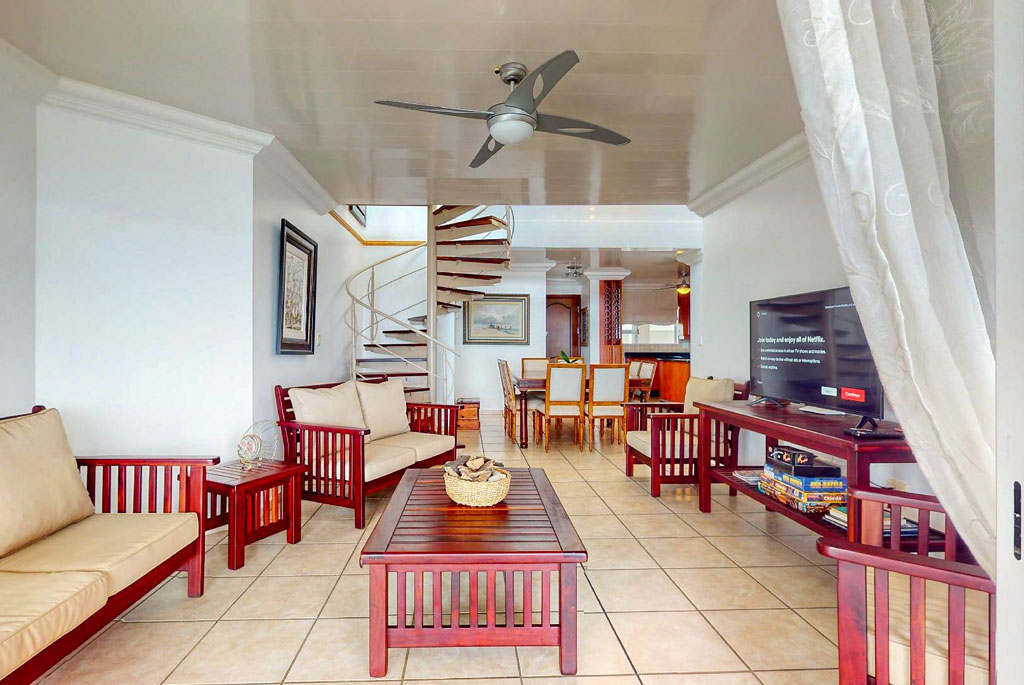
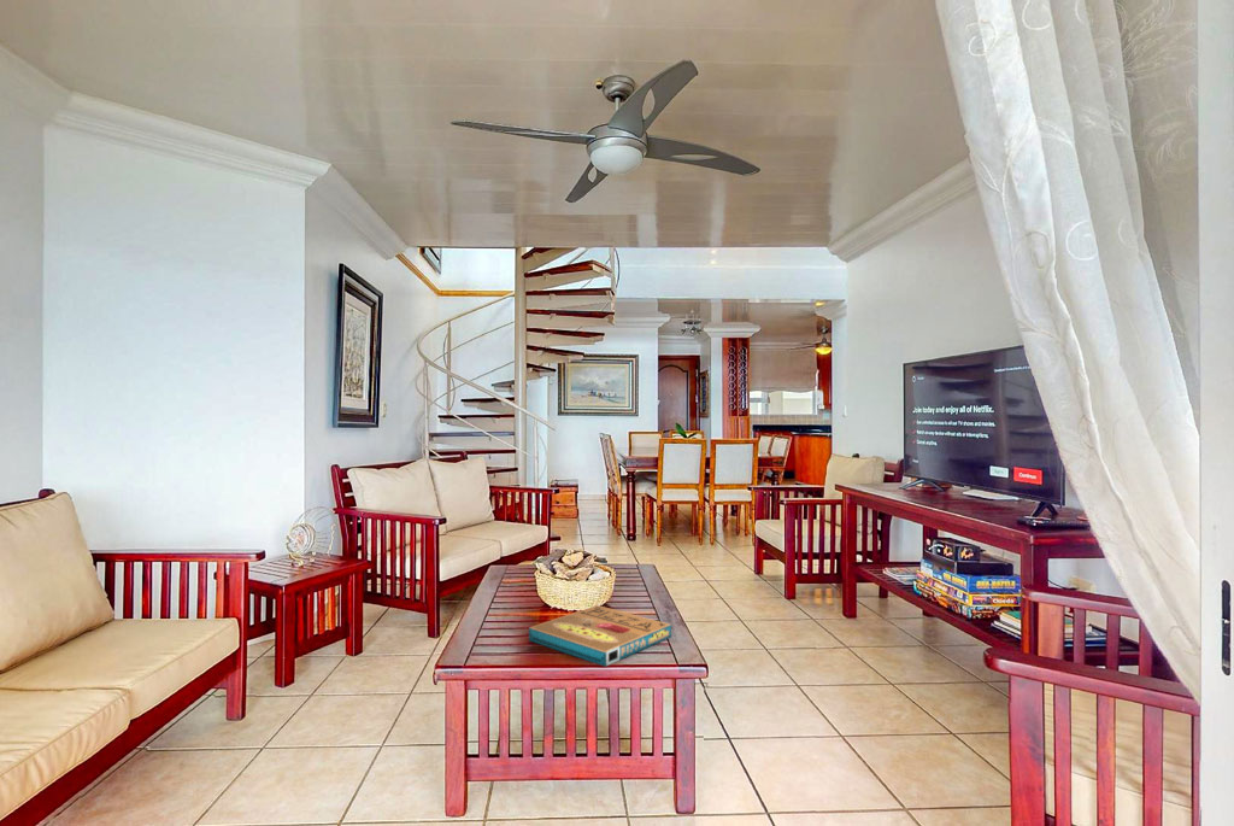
+ pizza box (600, 632)
